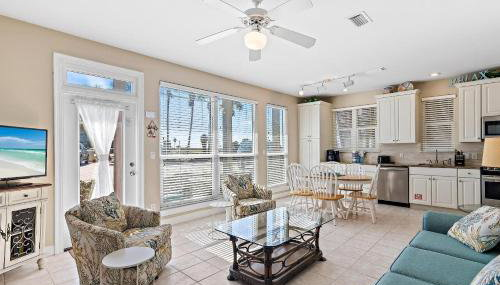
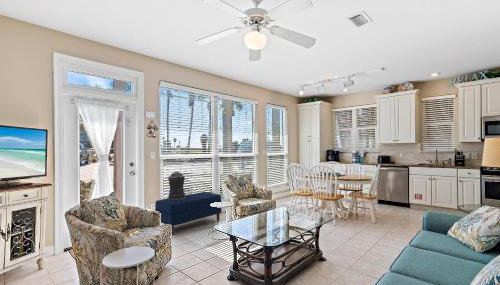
+ incense holder (176, 185)
+ bench (189, 211)
